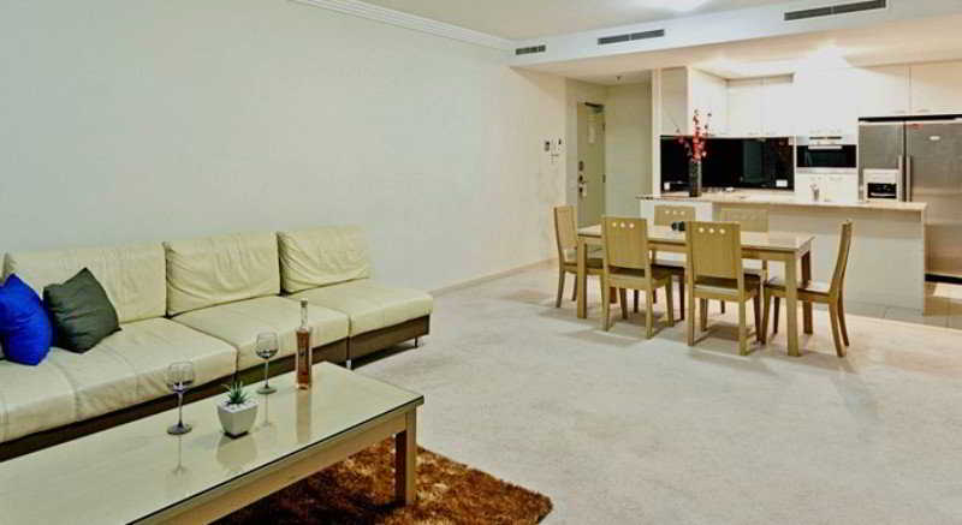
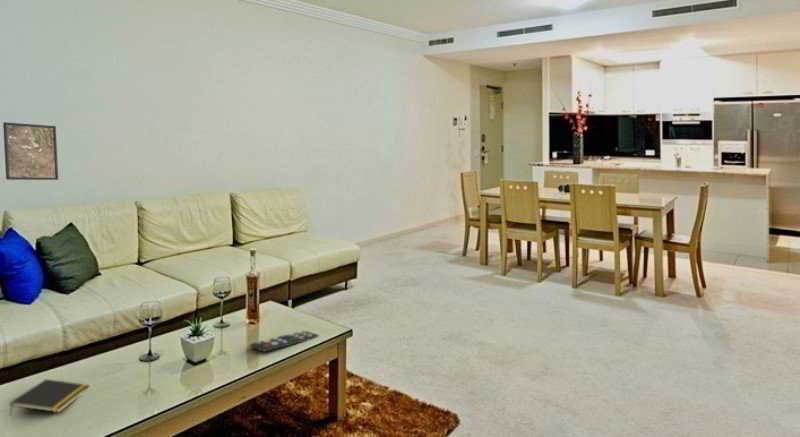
+ notepad (52, 394)
+ remote control (285, 340)
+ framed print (31, 152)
